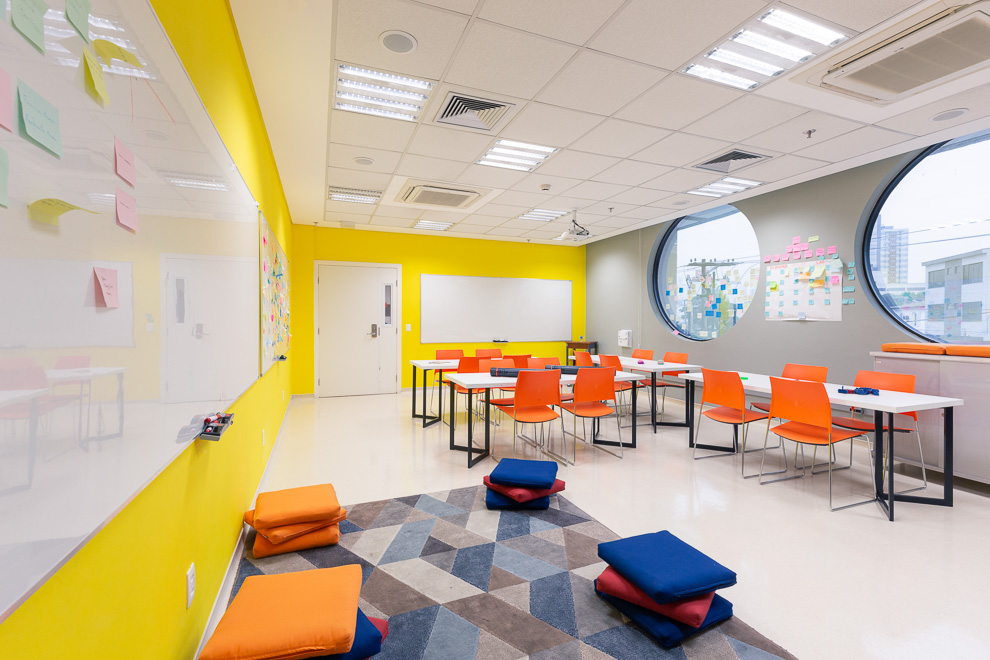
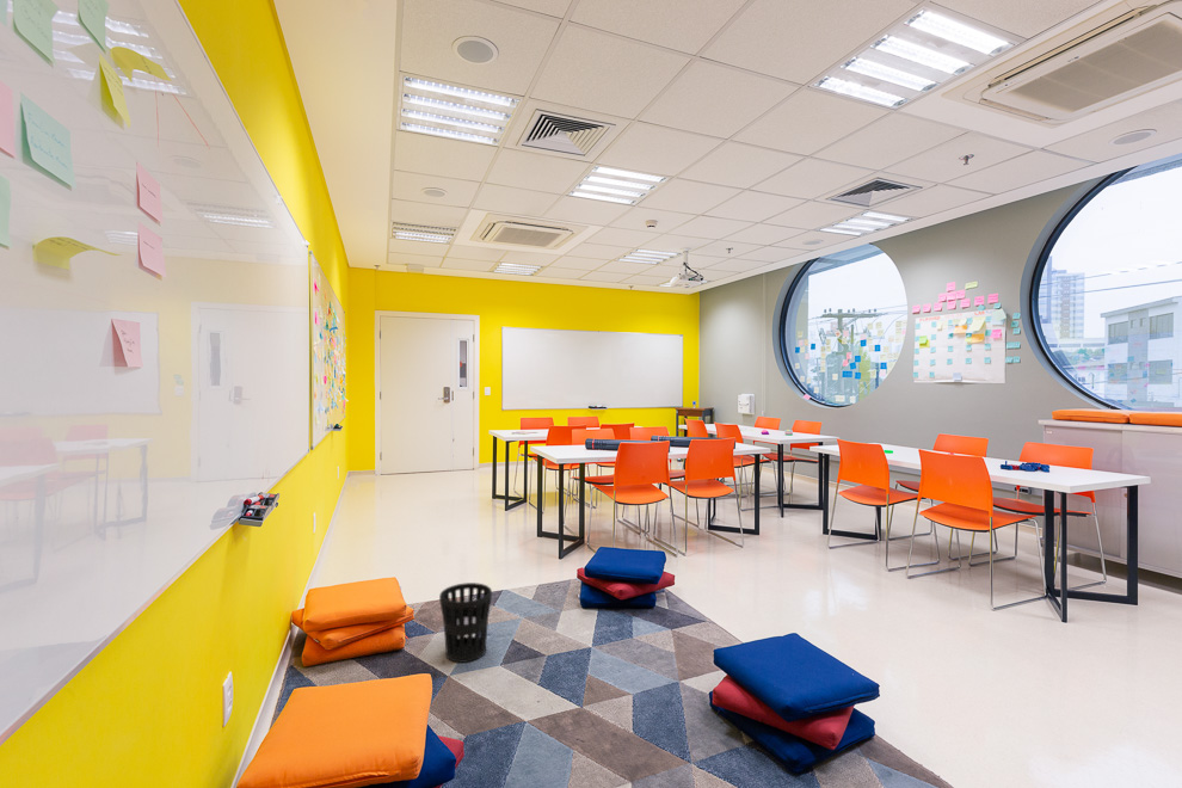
+ wastebasket (463, 622)
